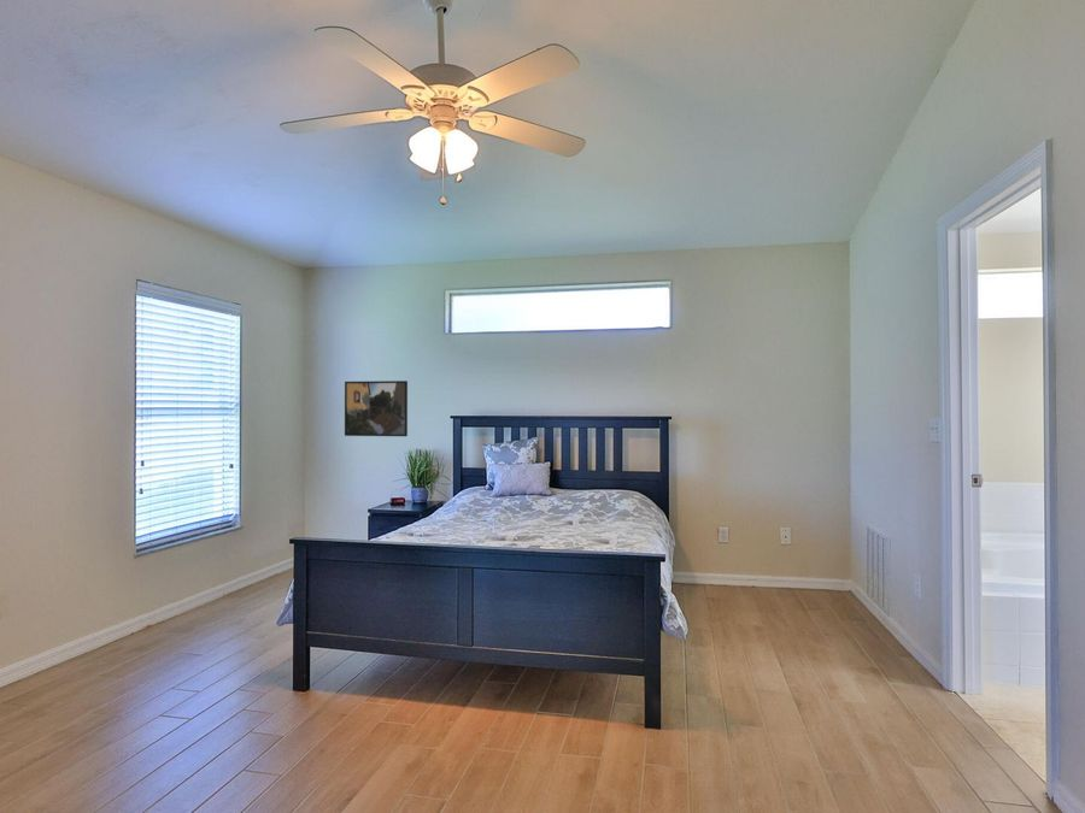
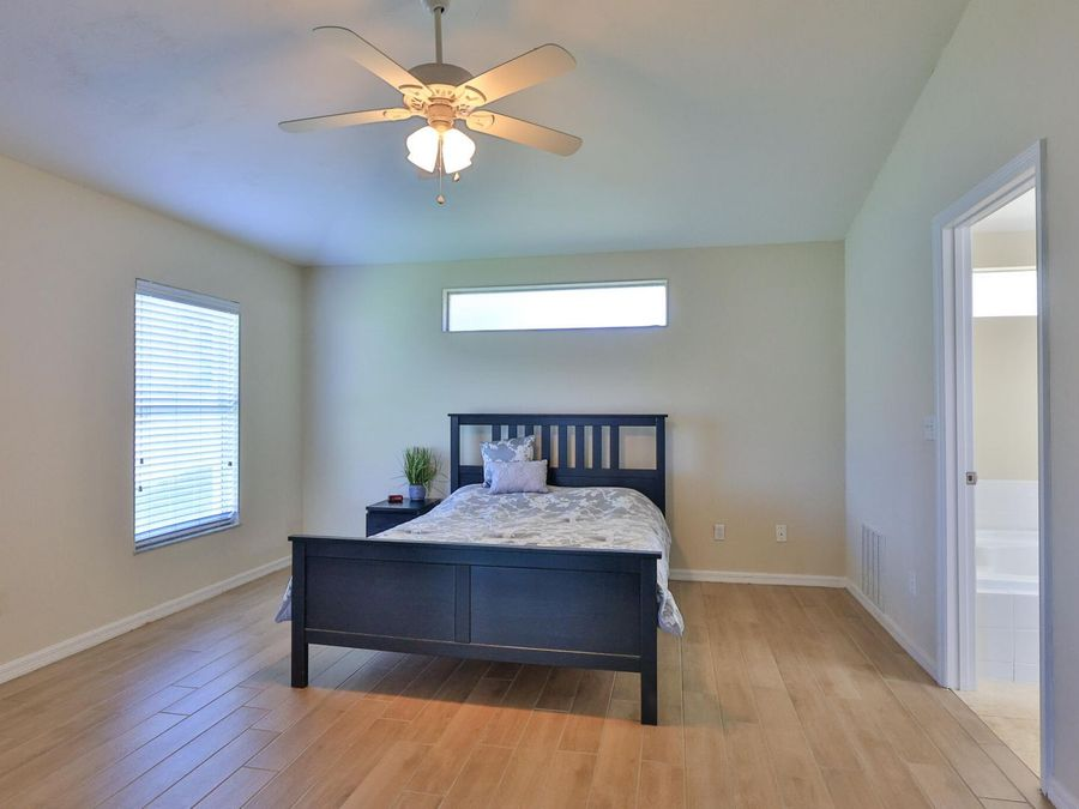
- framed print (375, 408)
